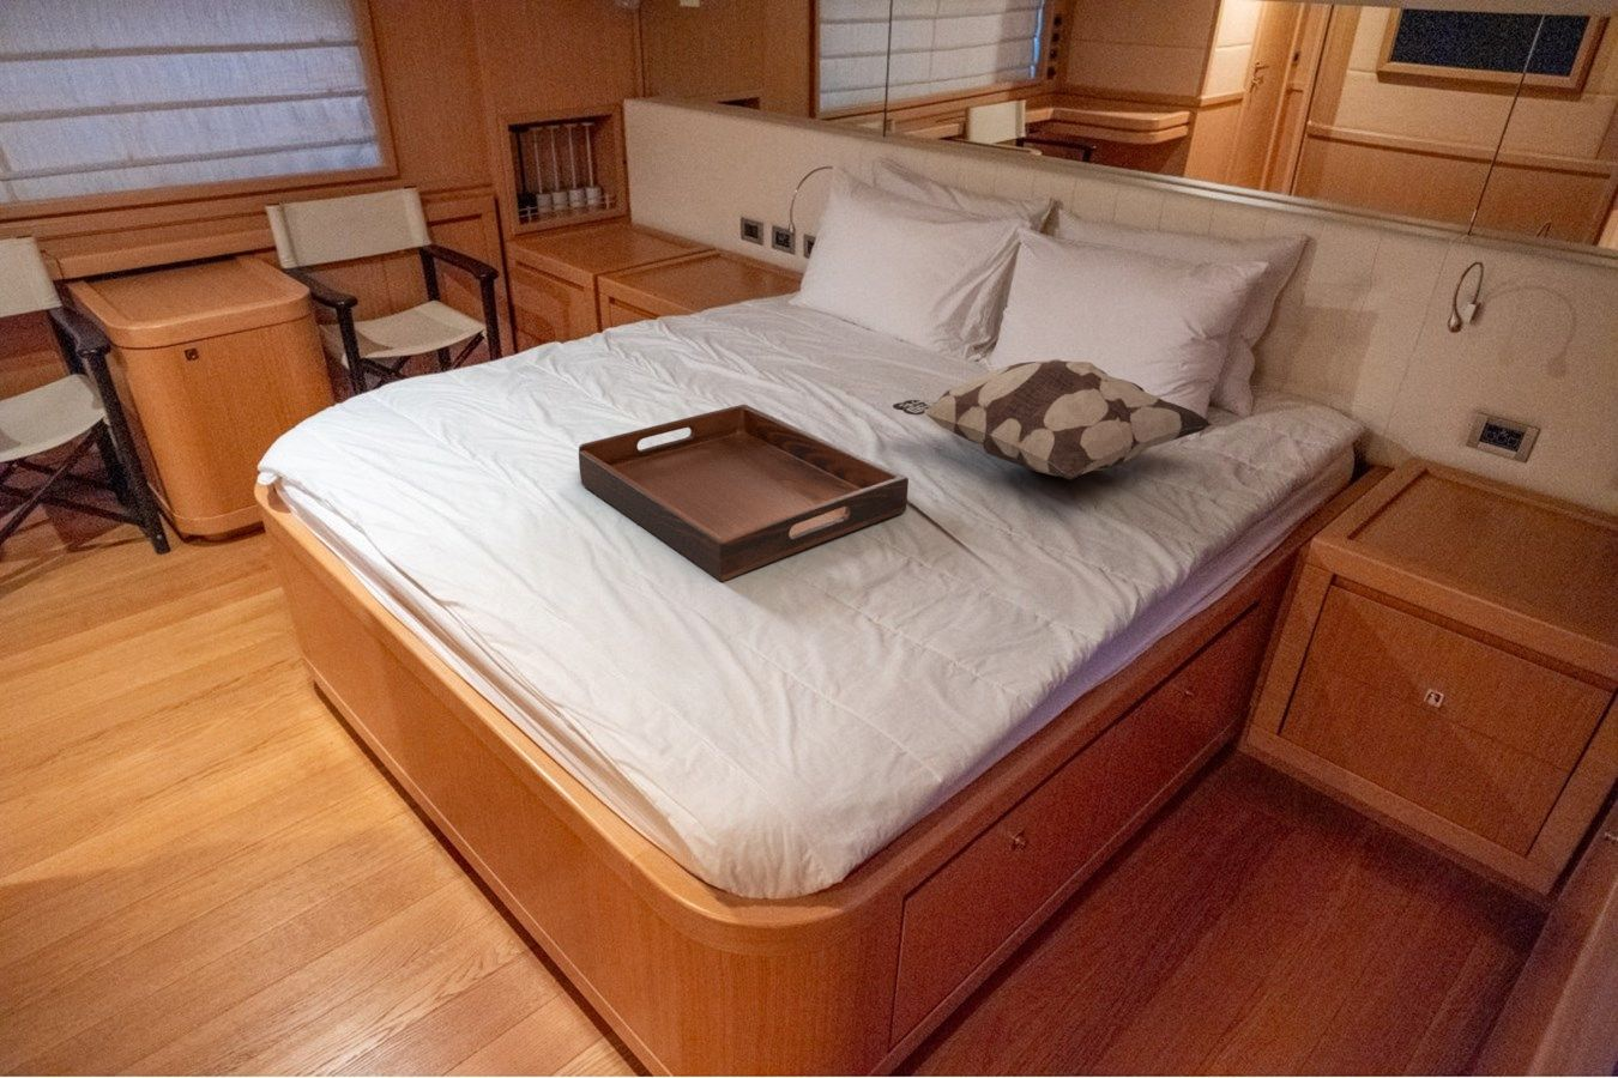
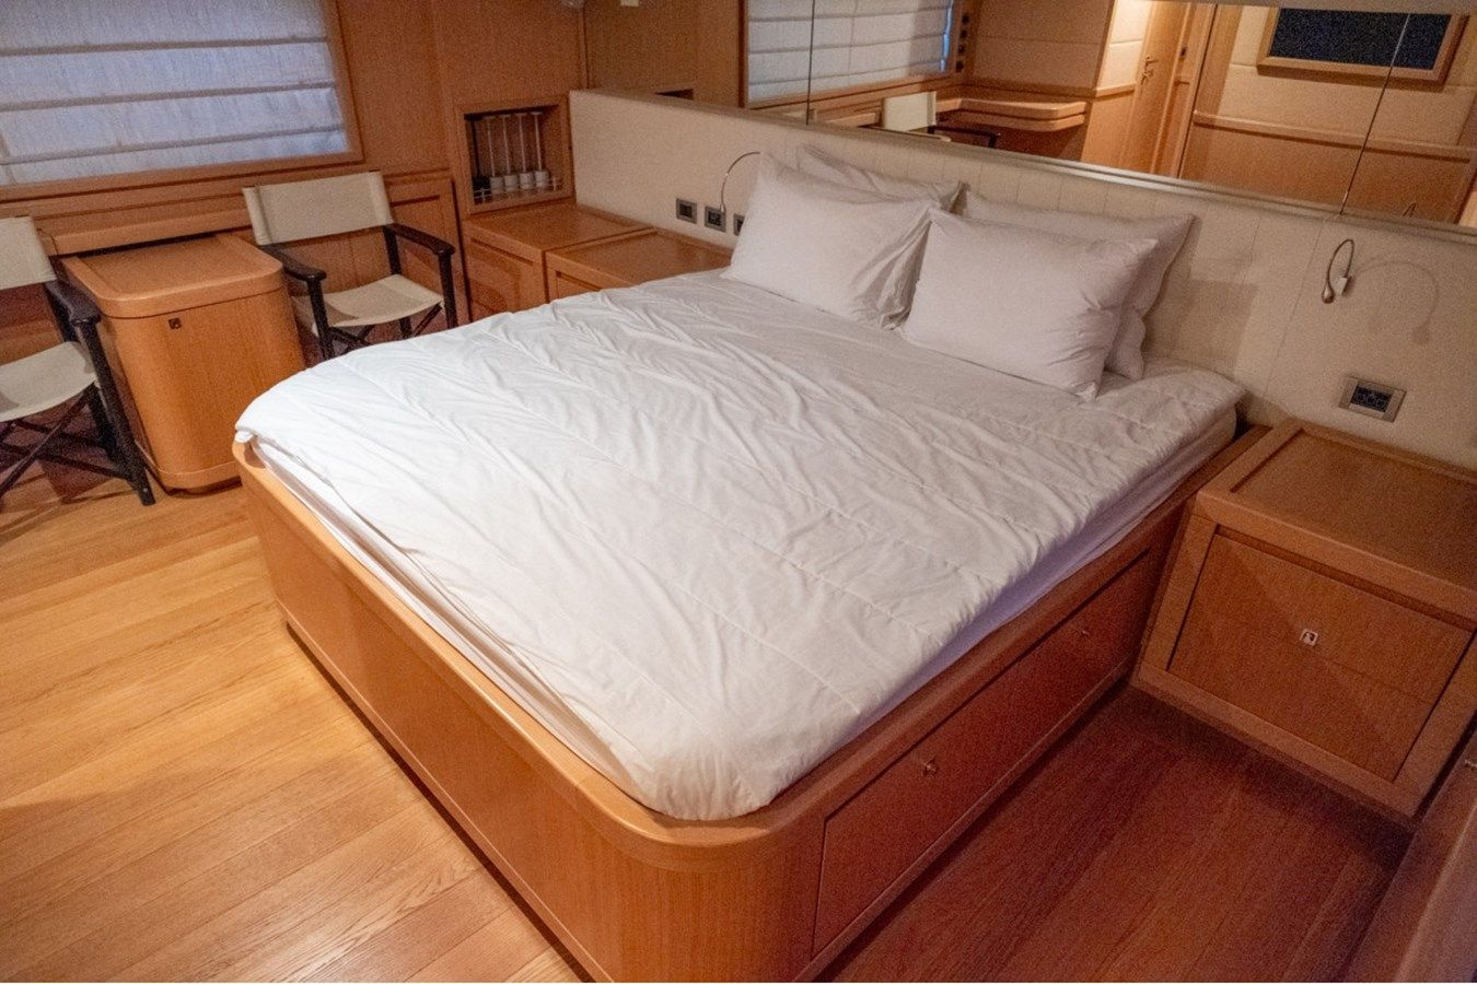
- decorative pillow (1047, 414)
- serving tray (734, 478)
